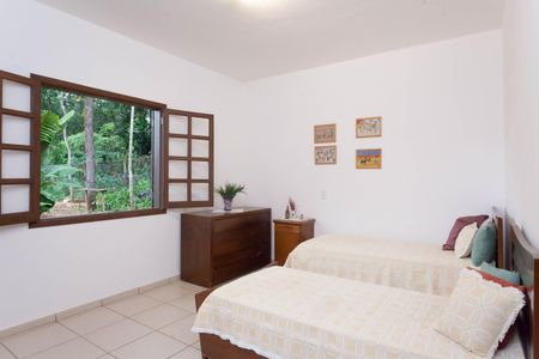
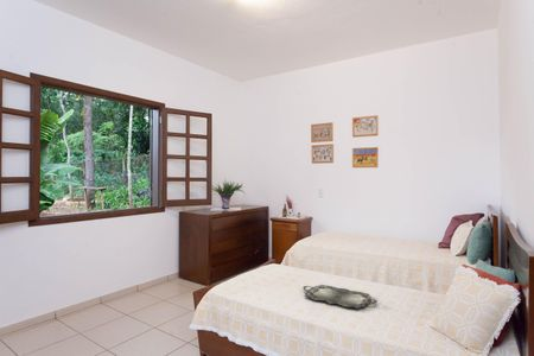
+ serving tray (337, 295)
